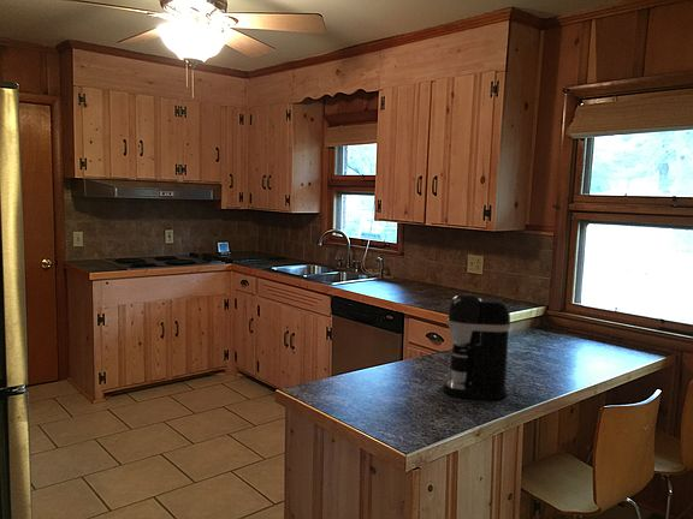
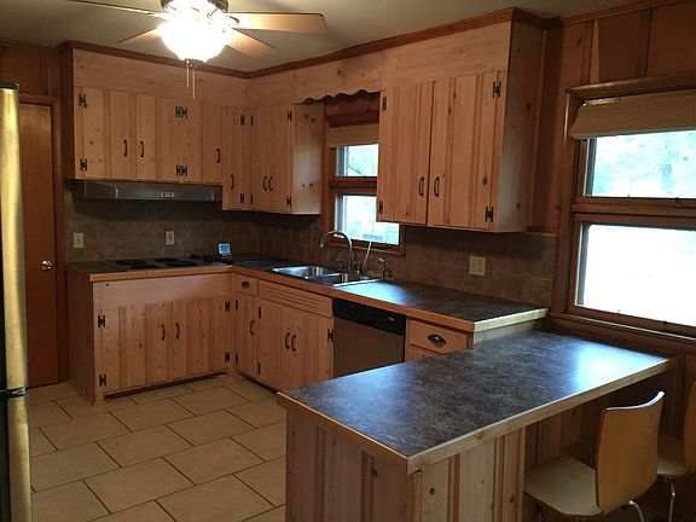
- coffee maker (476, 344)
